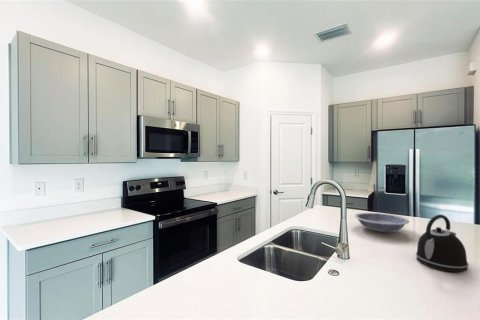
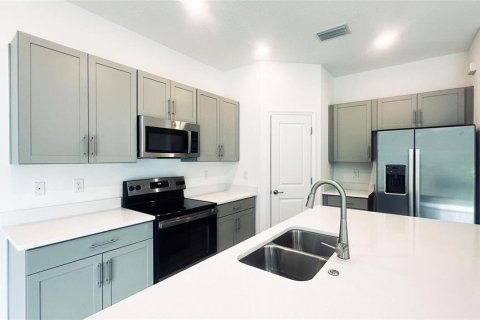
- kettle (440, 238)
- bowl (380, 224)
